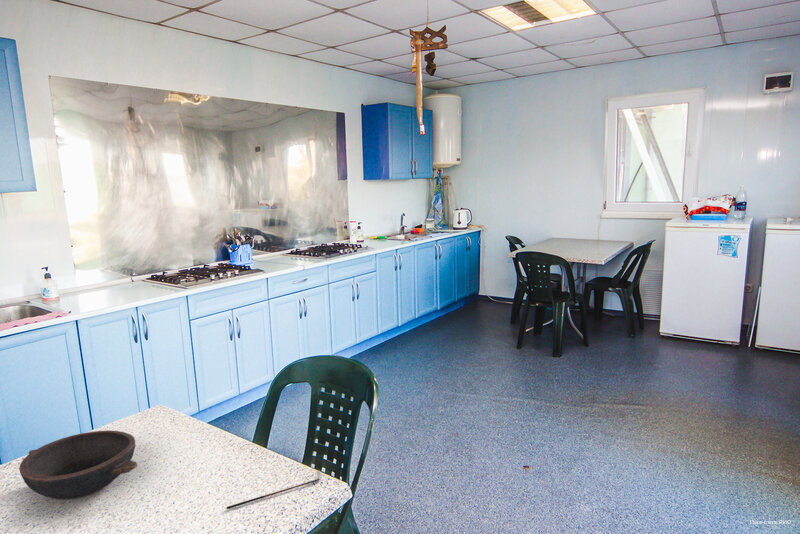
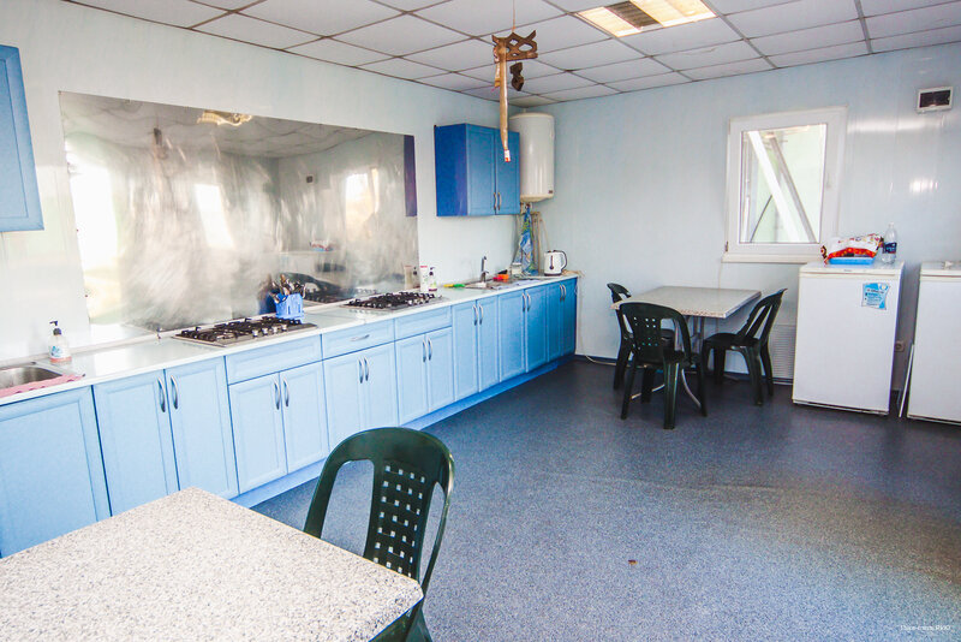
- stirrer (278, 491)
- bowl (82, 467)
